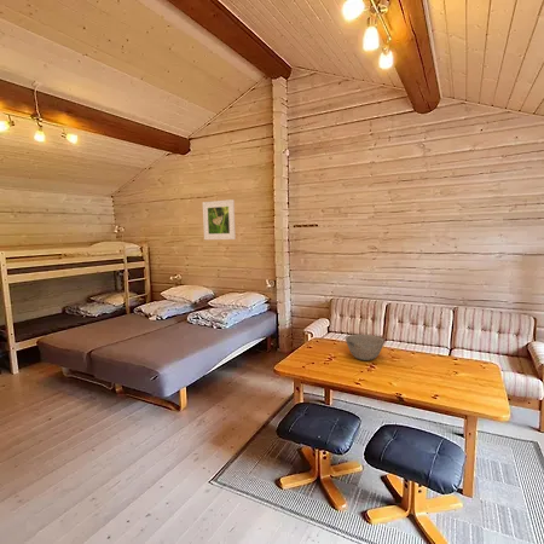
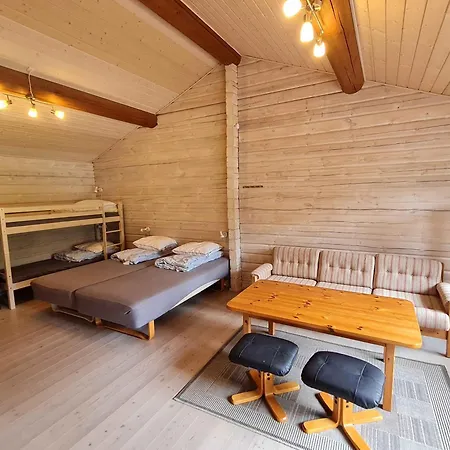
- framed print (218, 220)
- bowl (364, 348)
